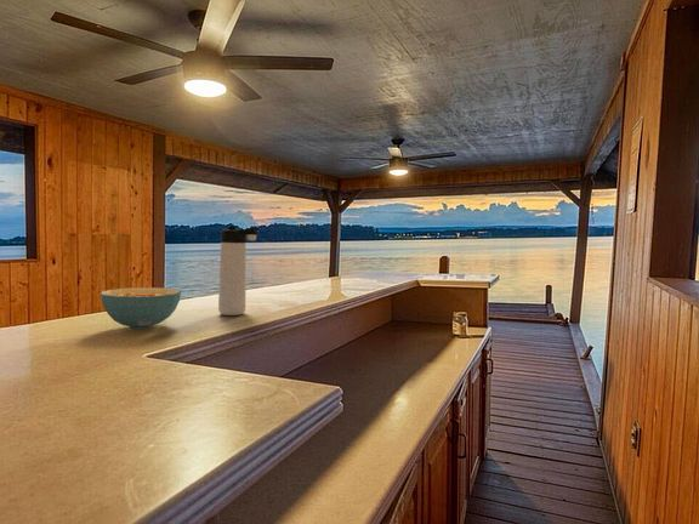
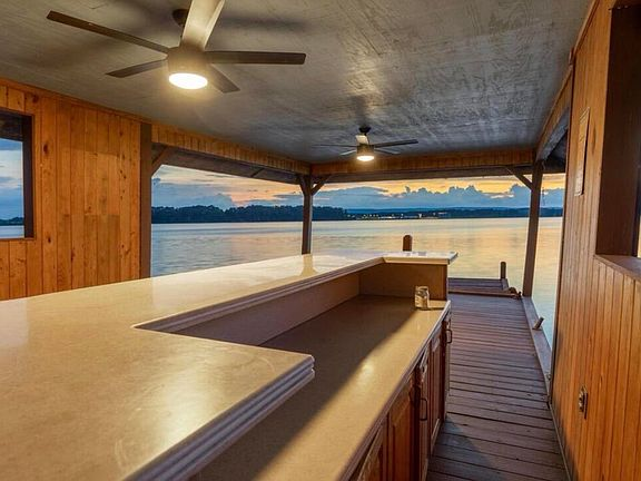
- thermos bottle (239, 269)
- cereal bowl (141, 309)
